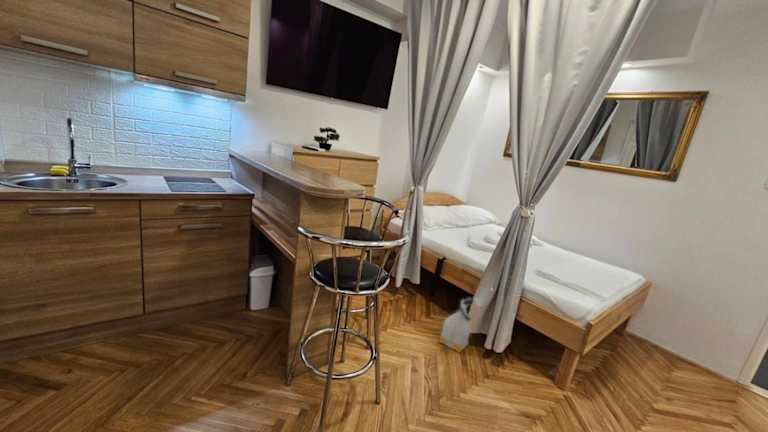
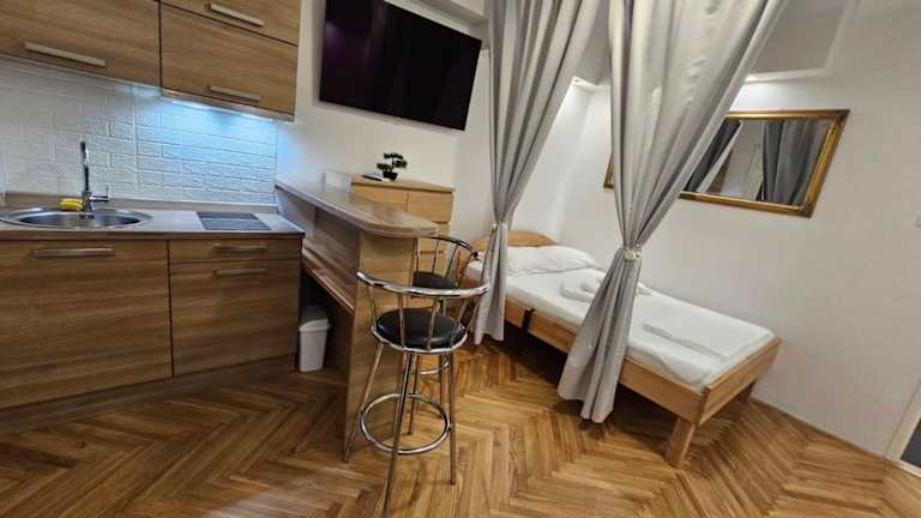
- bag (459, 320)
